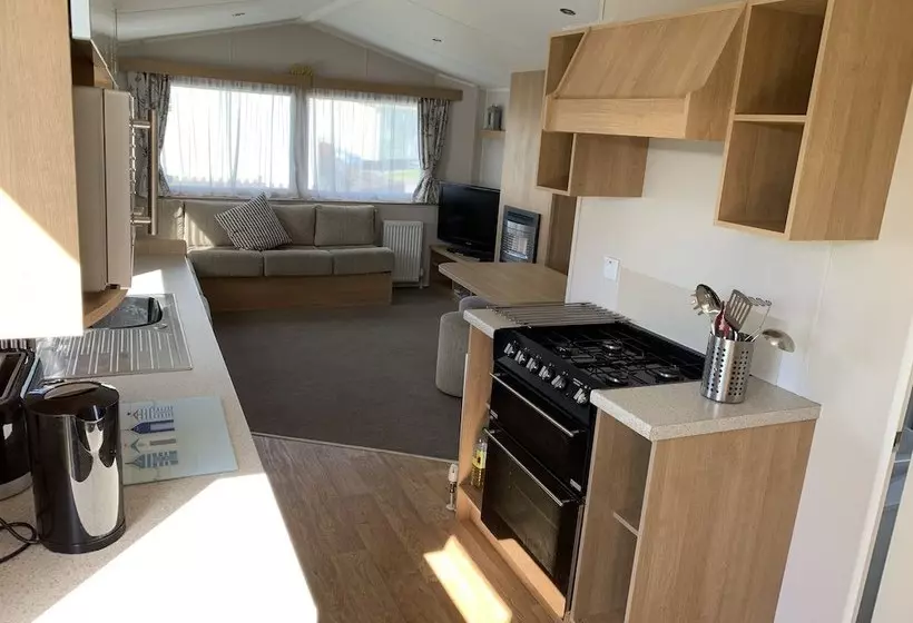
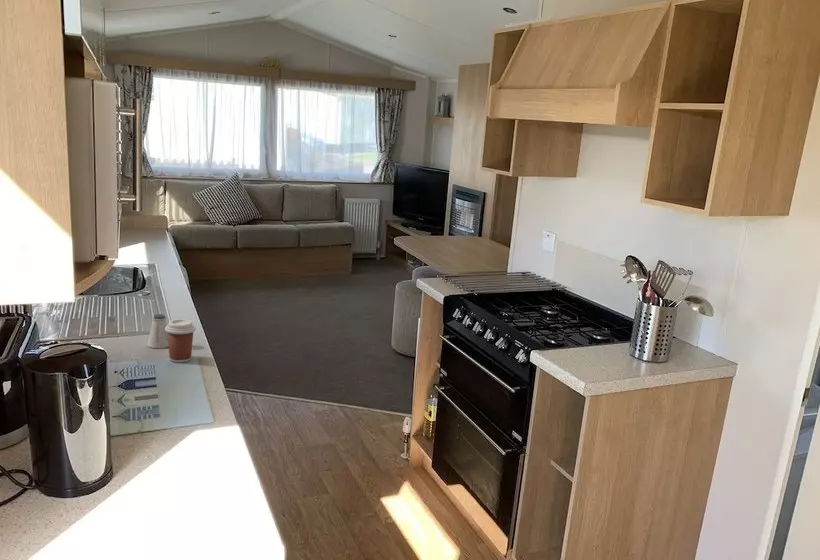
+ saltshaker (159, 330)
+ coffee cup (180, 340)
